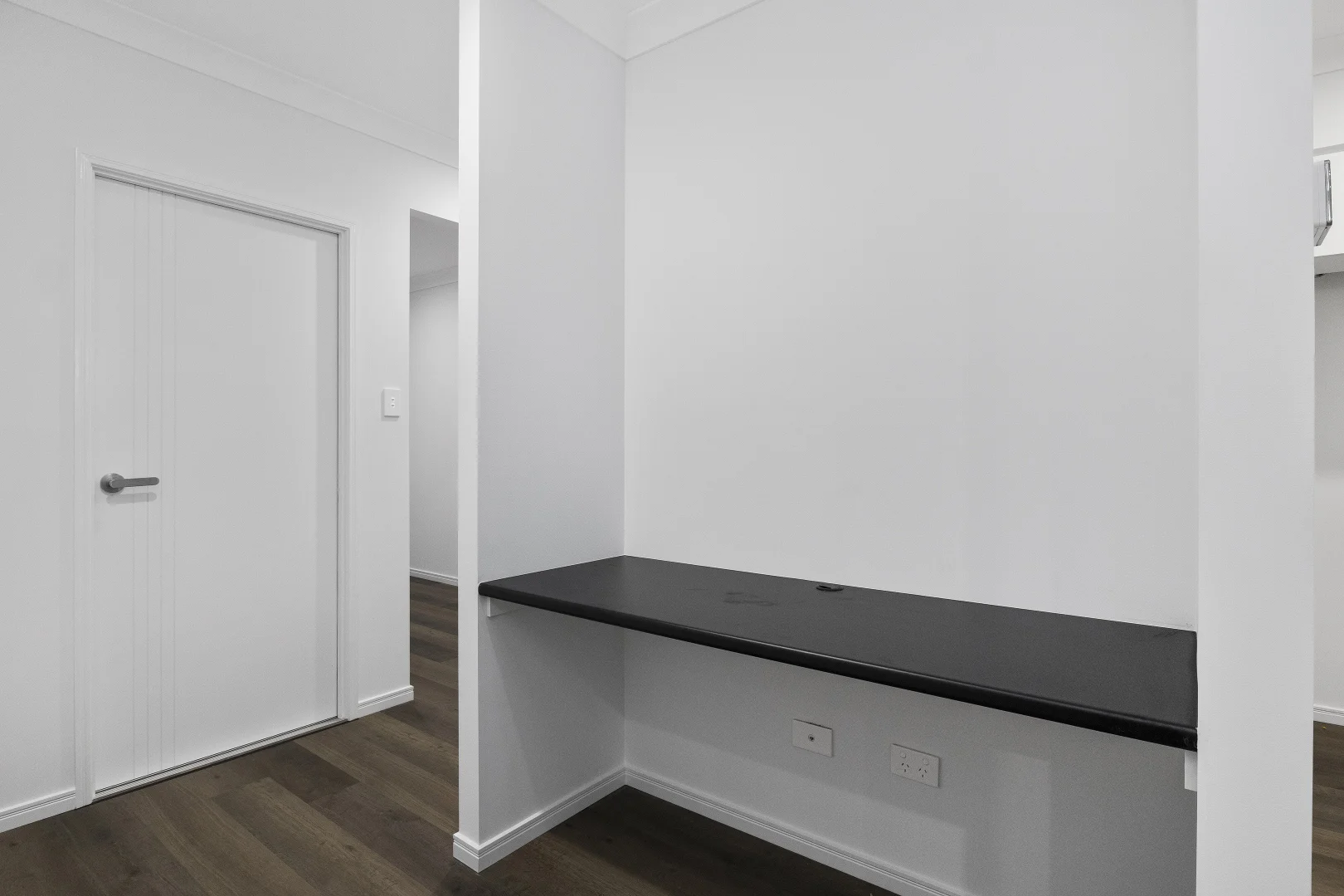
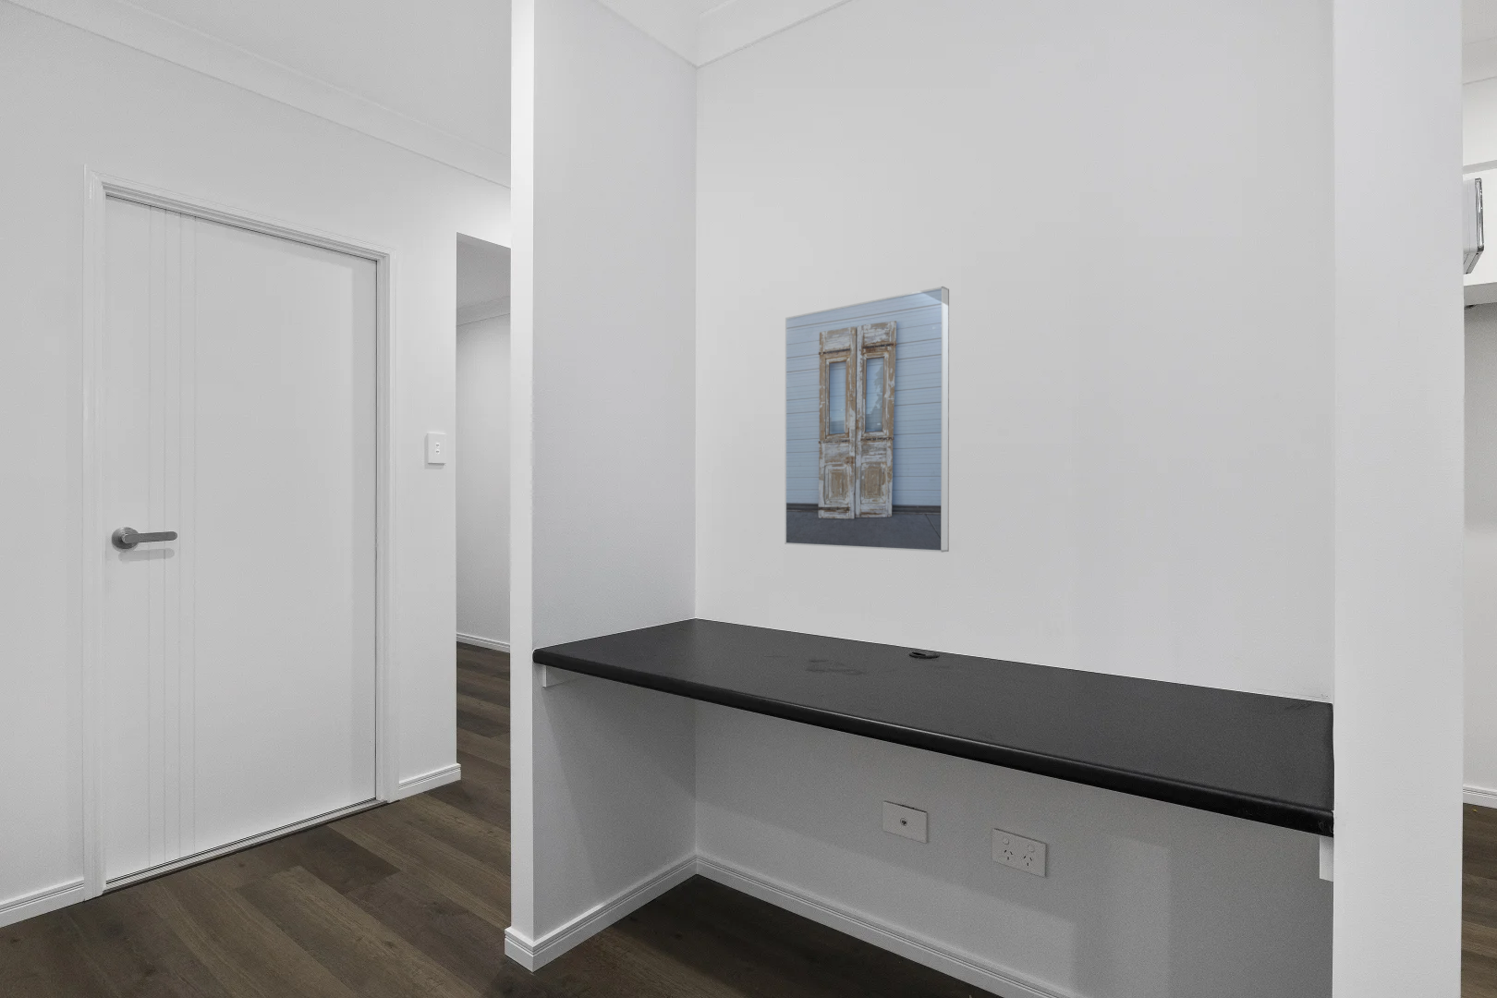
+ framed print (860, 425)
